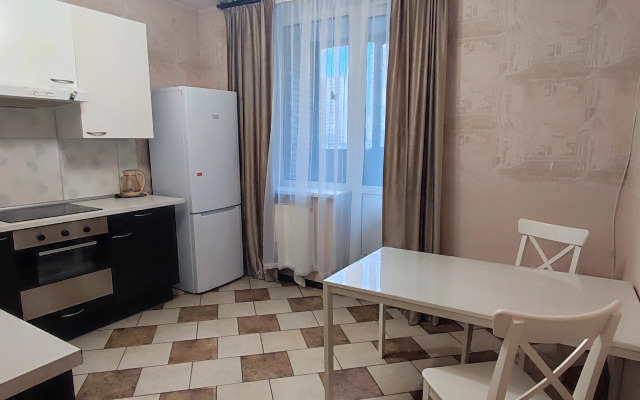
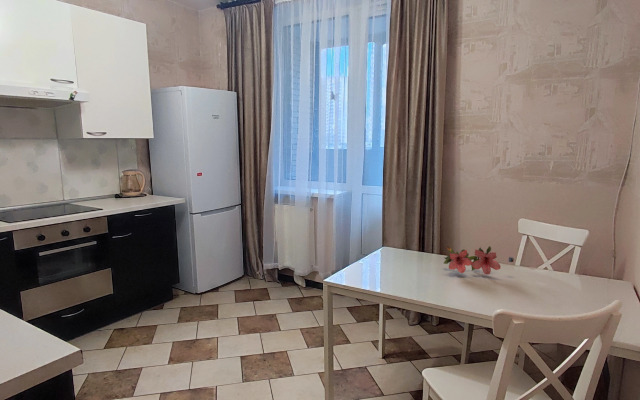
+ flower (477, 260)
